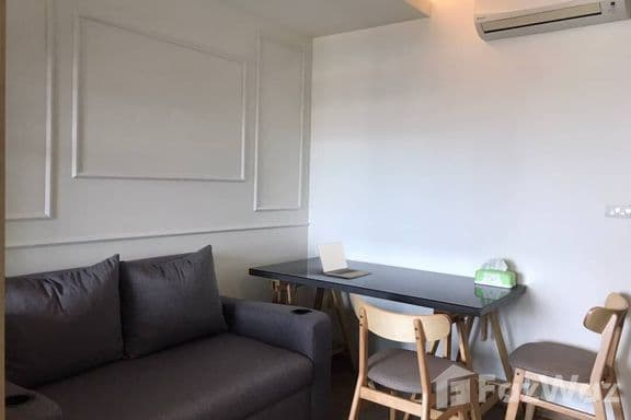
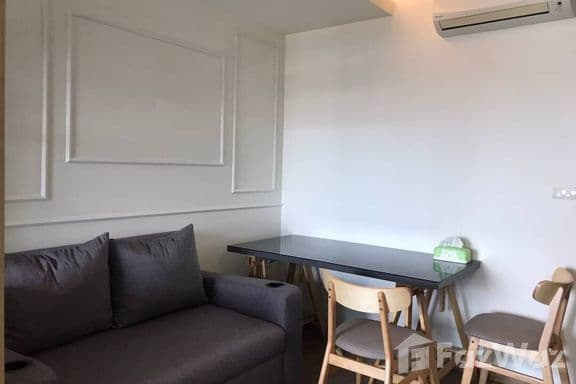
- laptop (344, 259)
